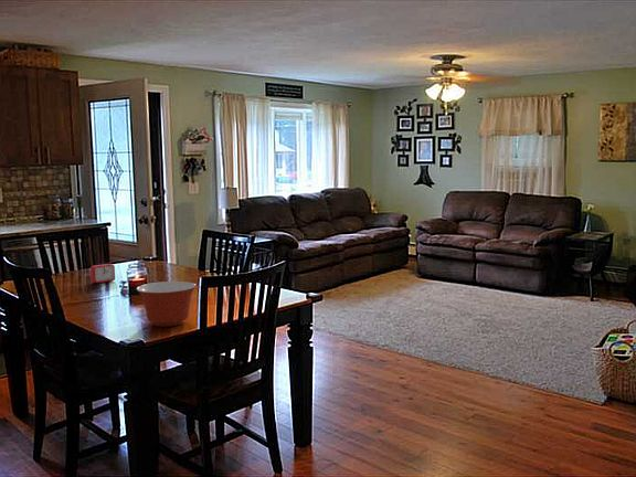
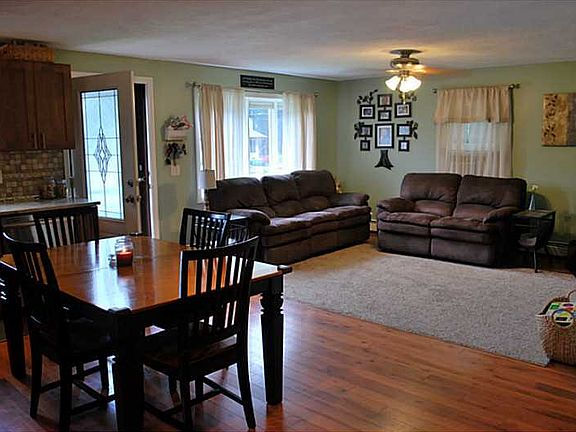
- alarm clock (103, 273)
- mixing bowl (167, 305)
